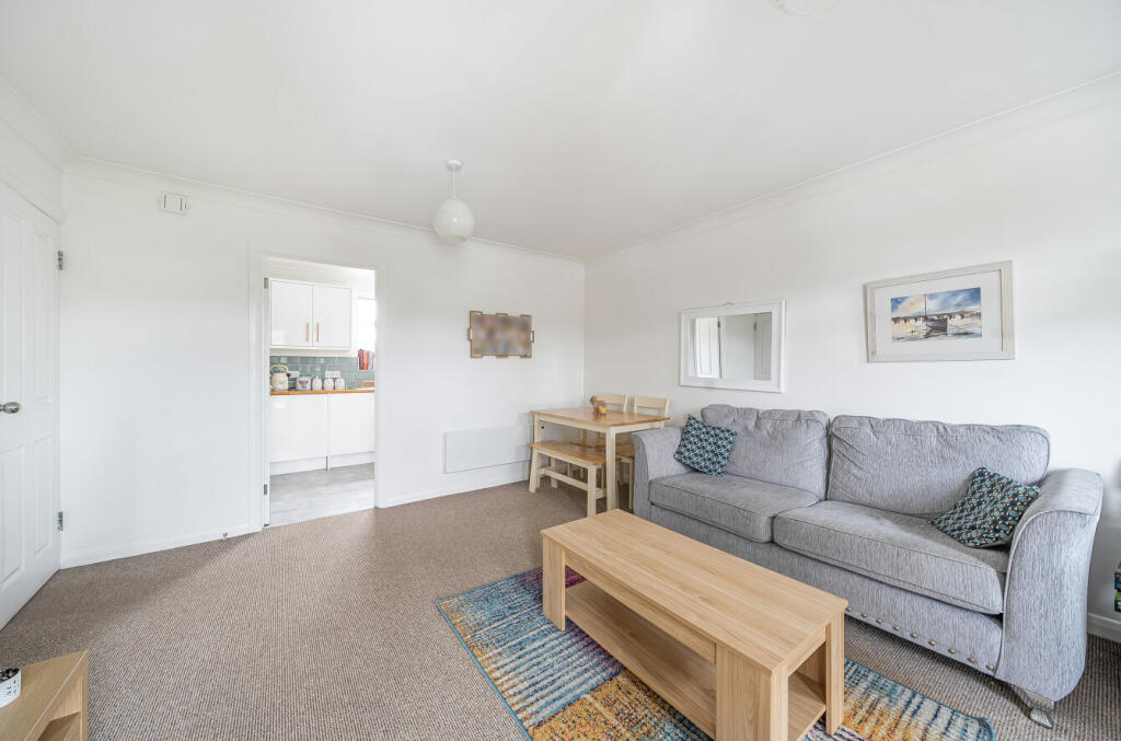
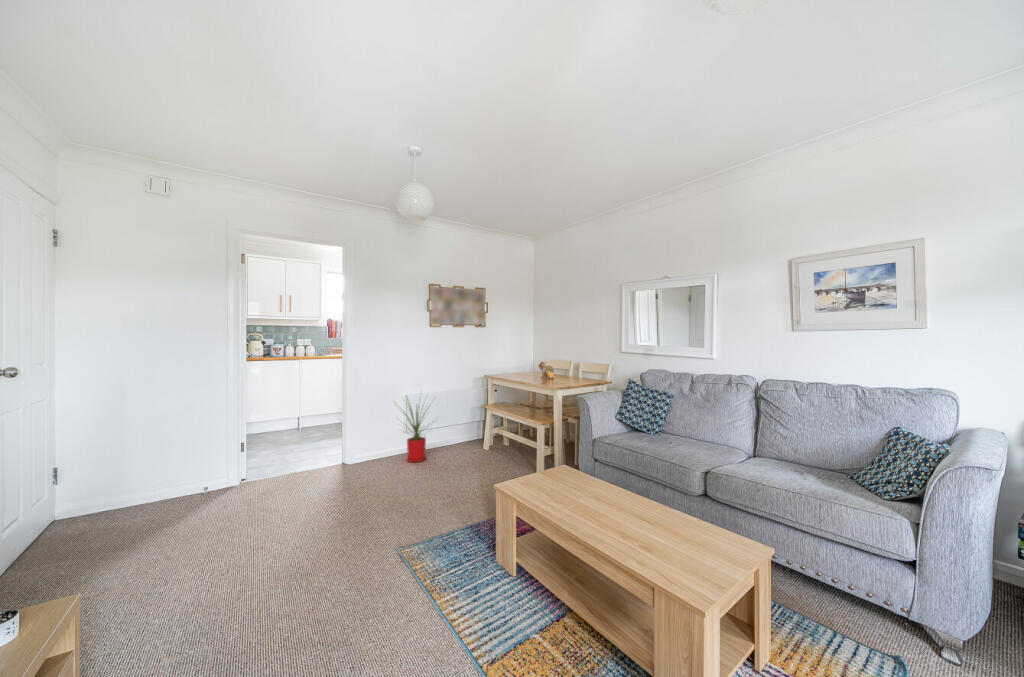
+ house plant (416, 425)
